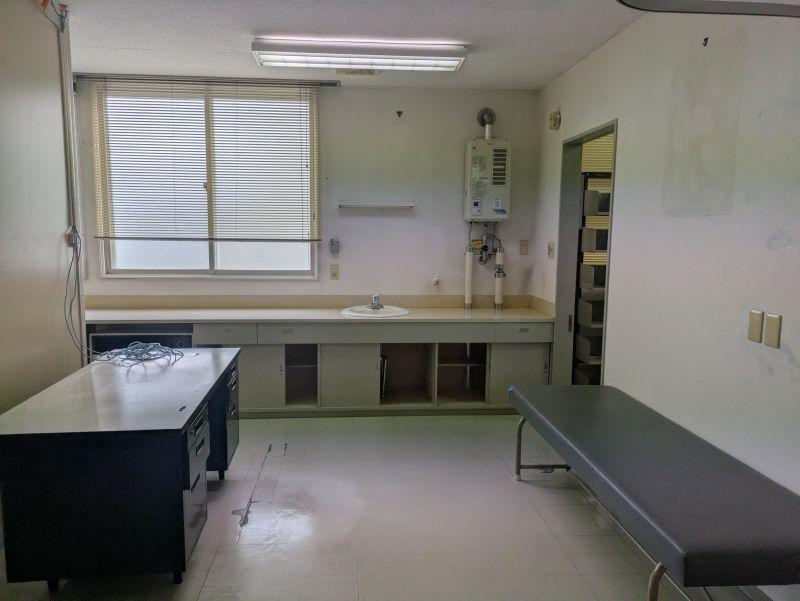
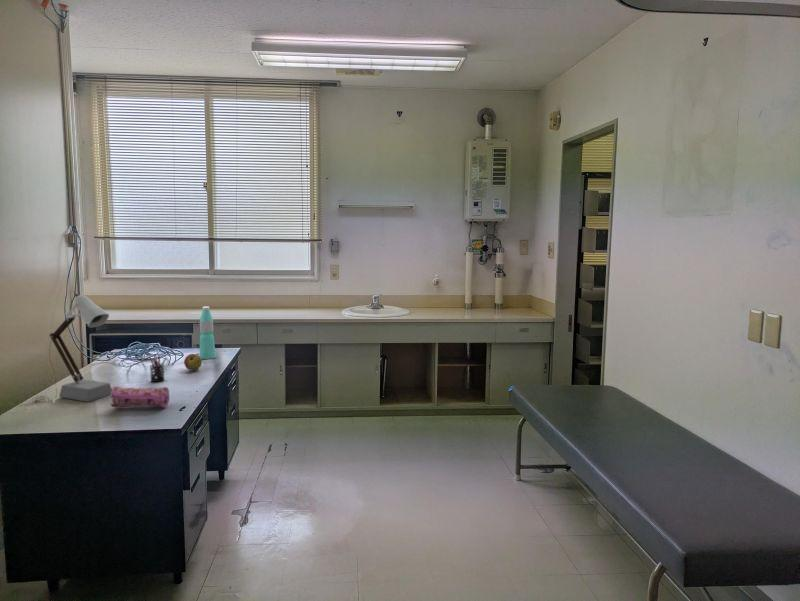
+ desk lamp (66, 347)
+ pen holder (158, 367)
+ apple (193, 361)
+ pencil case (141, 396)
+ water bottle (206, 332)
